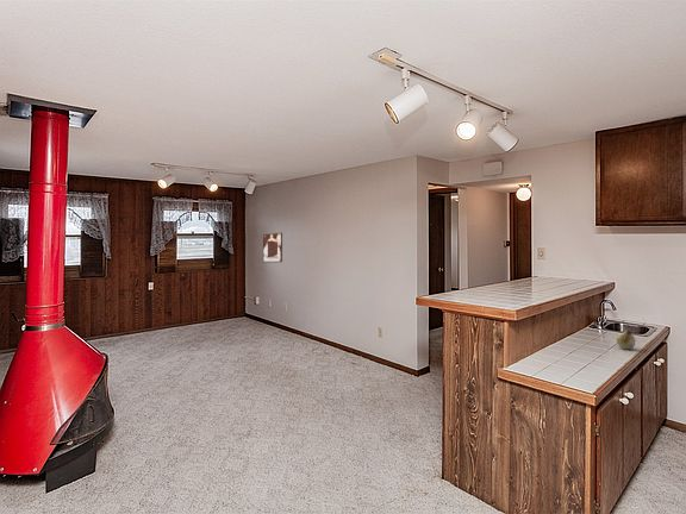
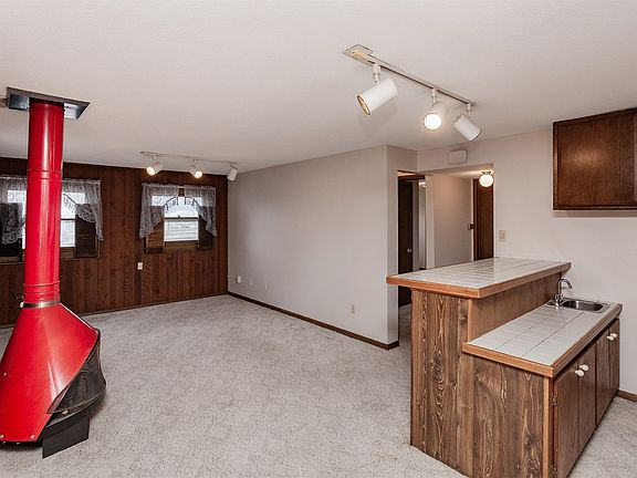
- fruit (625, 338)
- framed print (272, 247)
